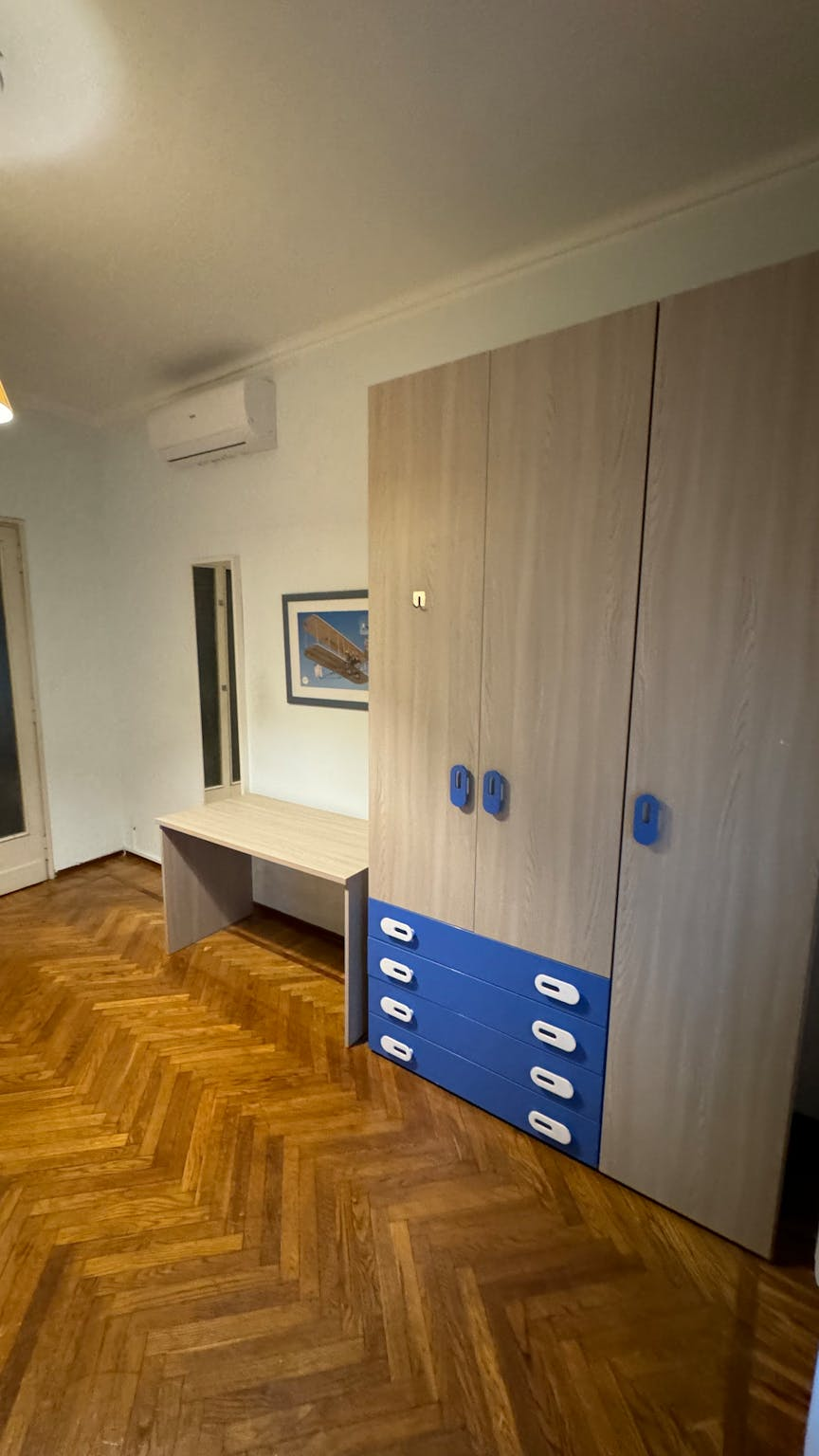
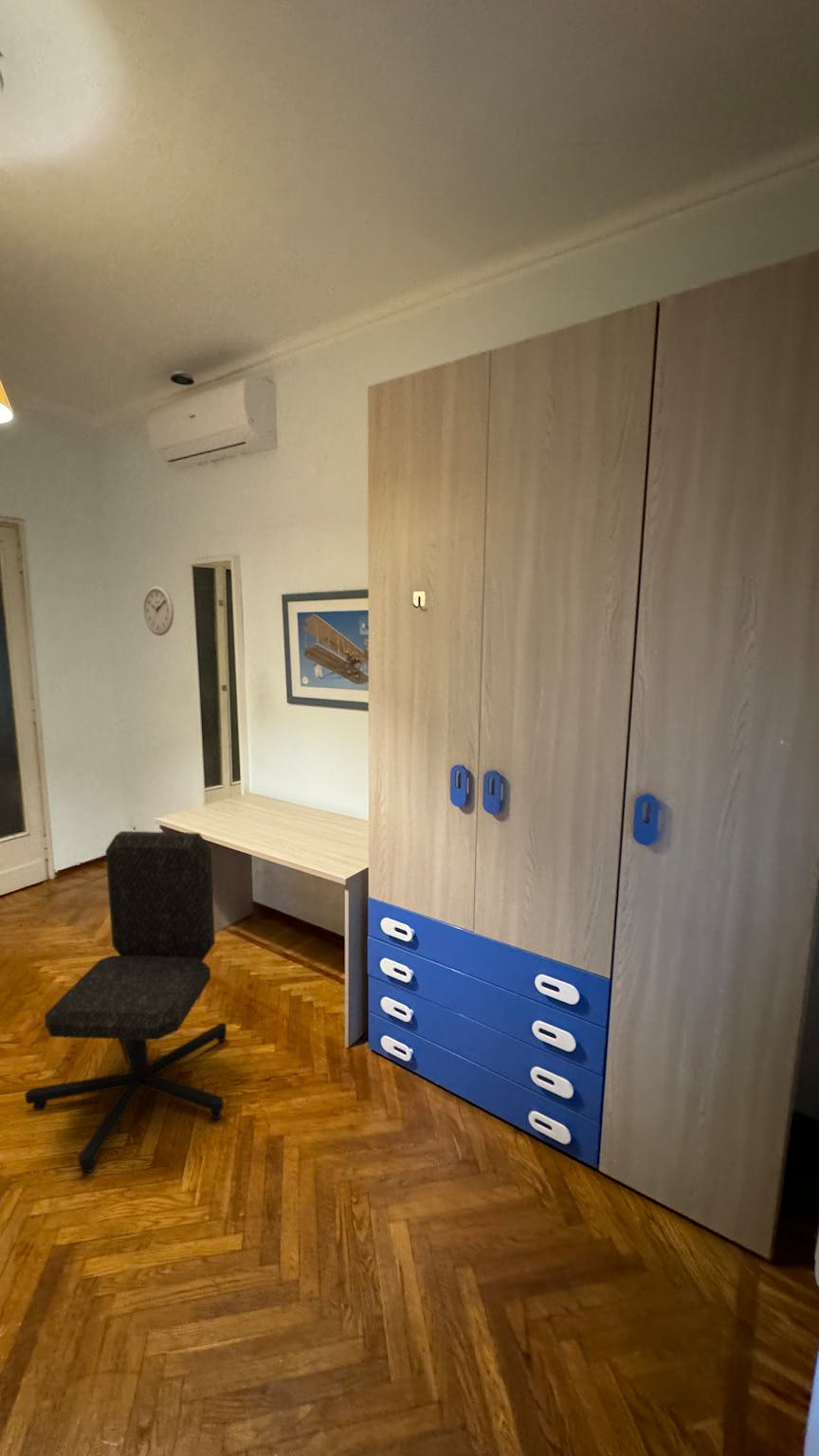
+ chair (128, 982)
+ ceiling light (177, 324)
+ wall clock (157, 610)
